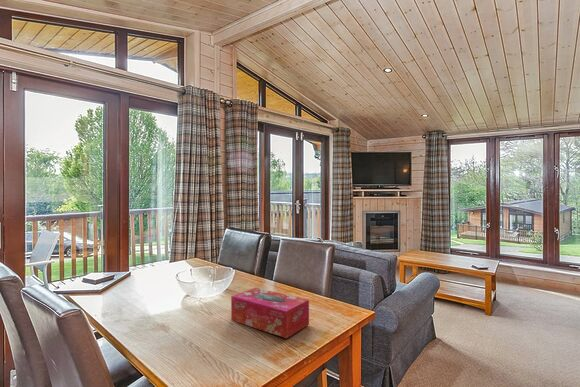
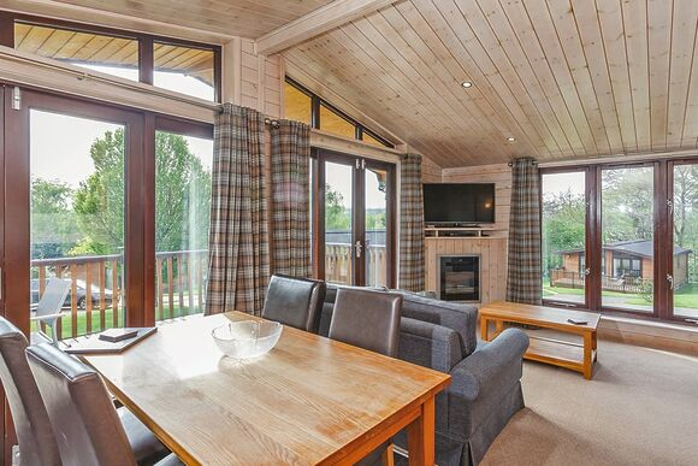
- tissue box (269, 310)
